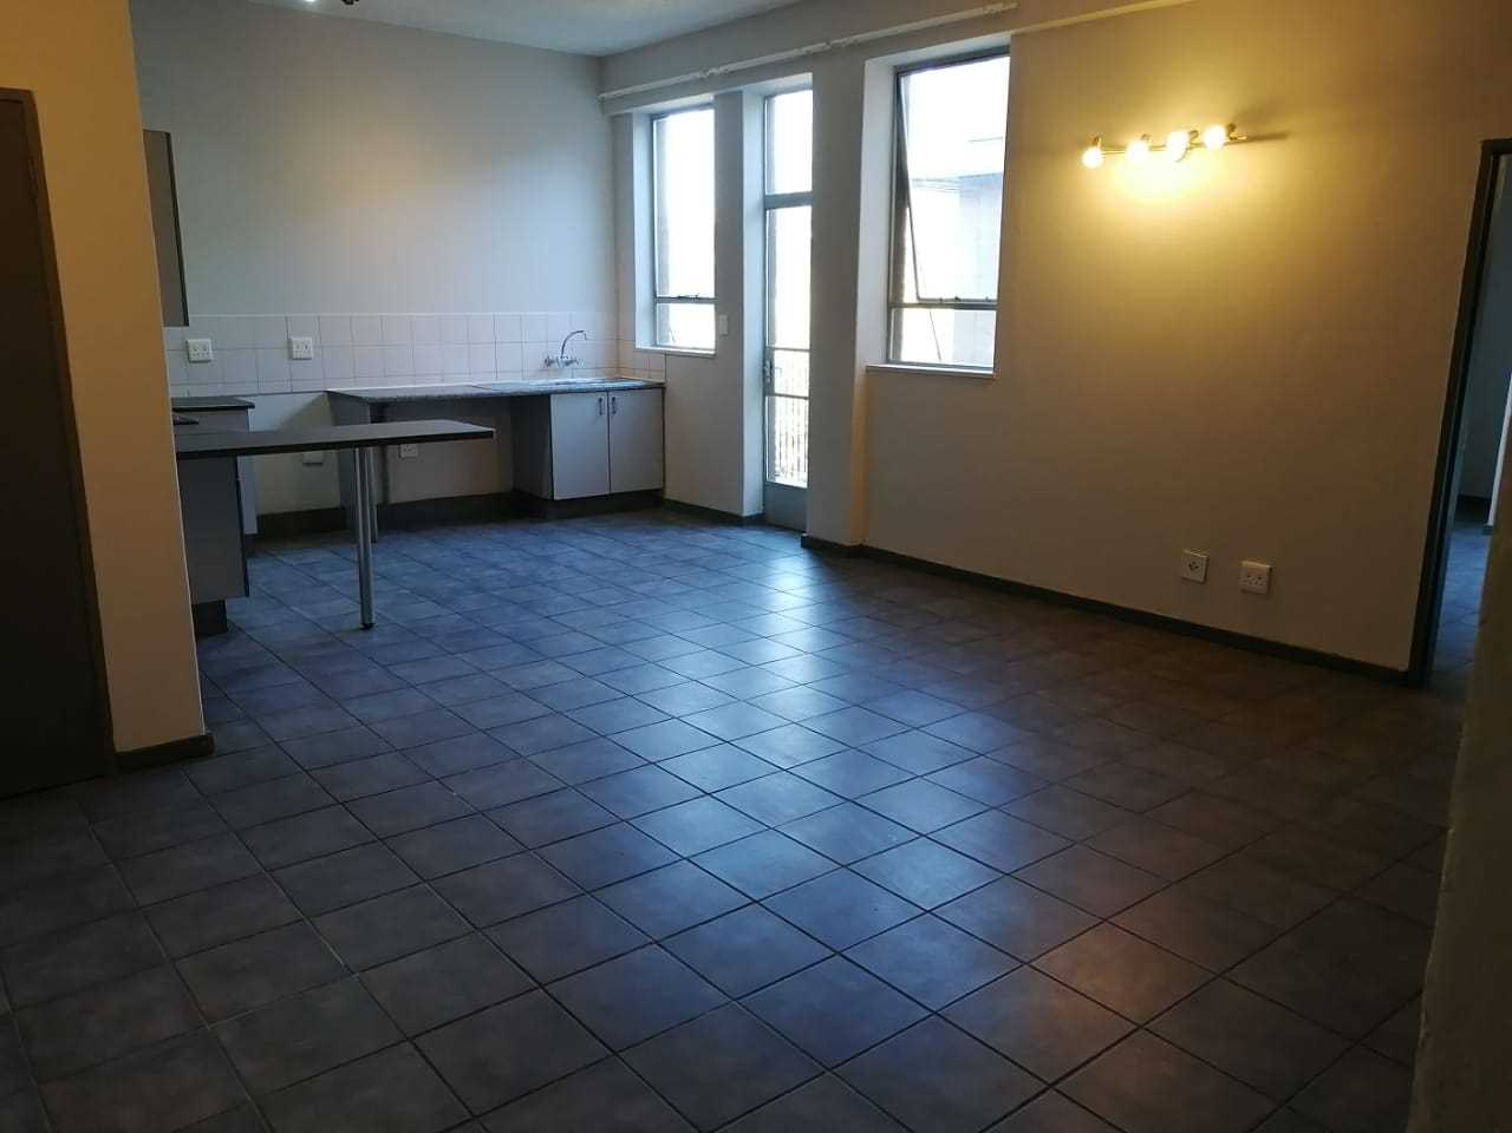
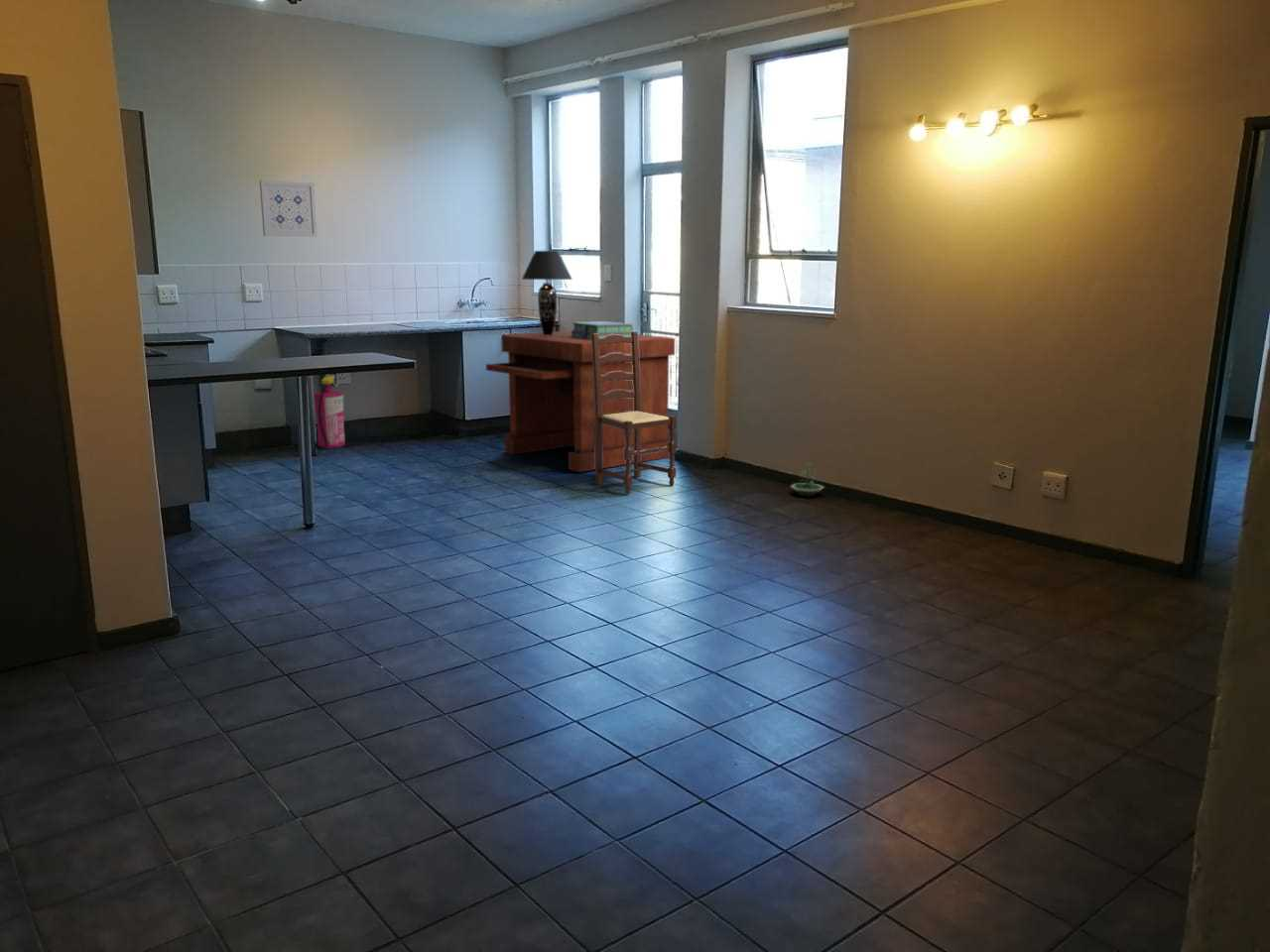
+ wall art (289, 208)
+ table lamp (547, 293)
+ stack of books (601, 329)
+ dining chair (634, 411)
+ desk (575, 397)
+ terrarium (807, 469)
+ fire extinguisher (328, 411)
